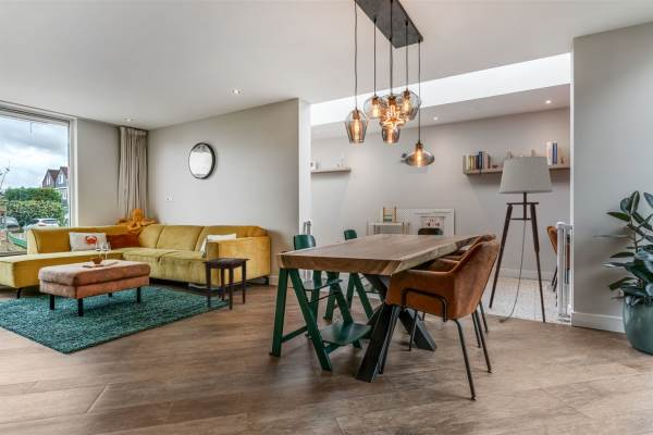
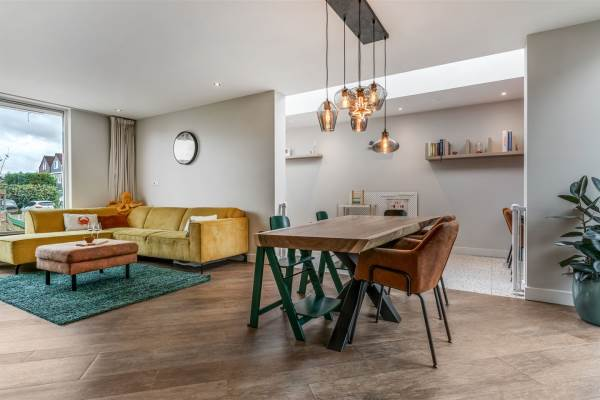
- floor lamp (523, 236)
- side table (224, 282)
